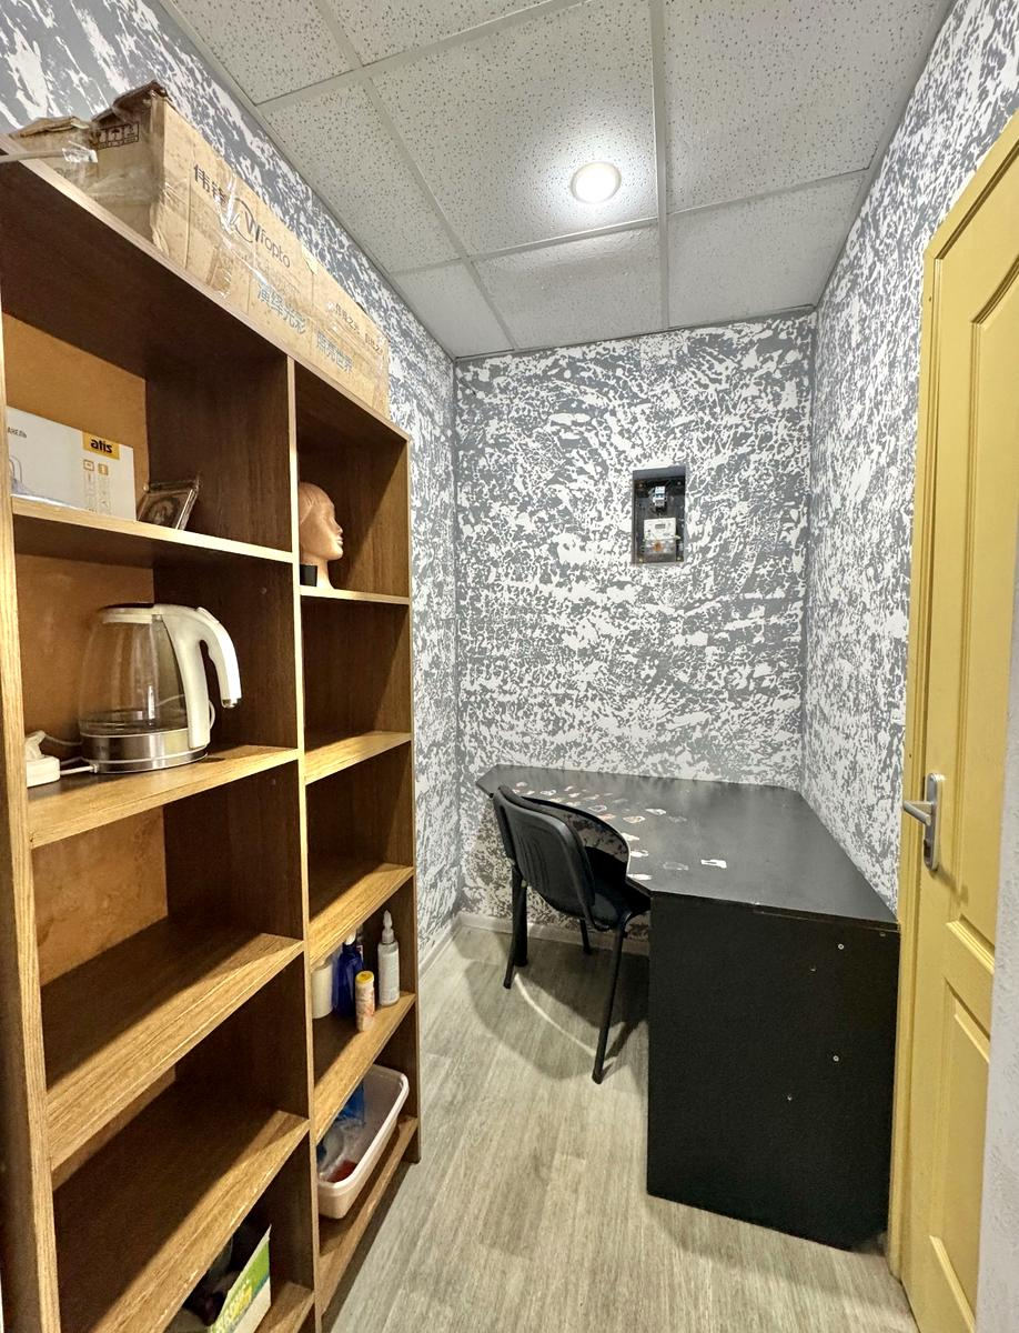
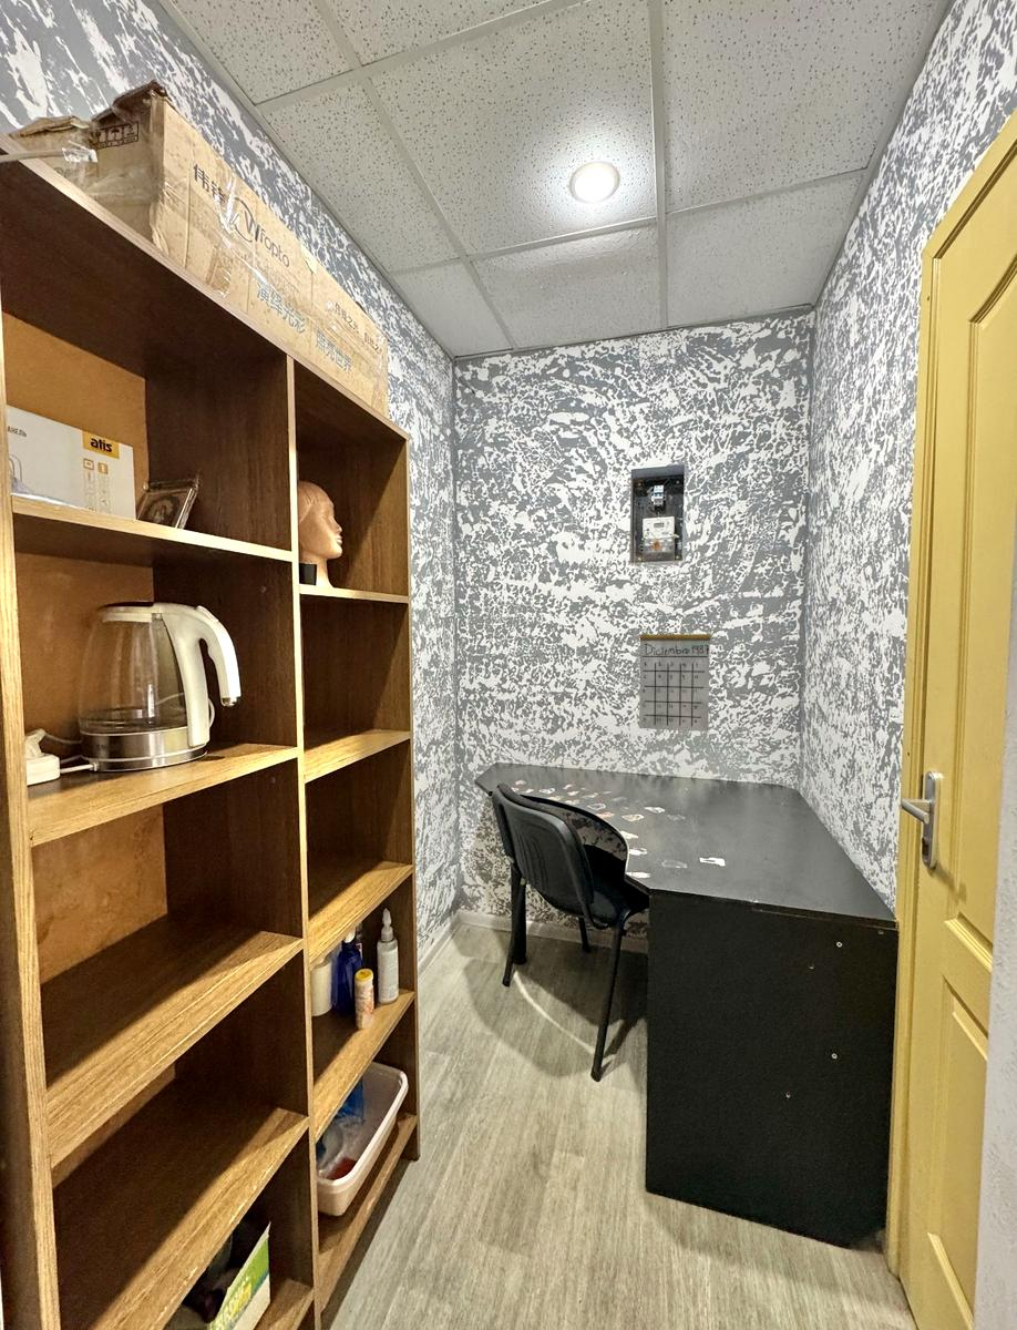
+ calendar (674, 671)
